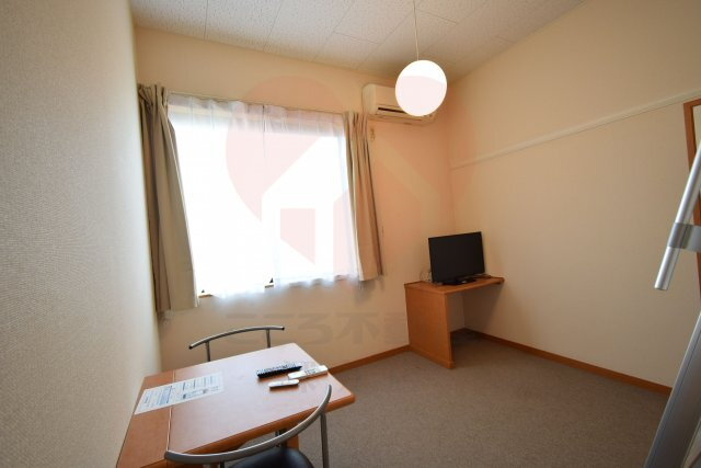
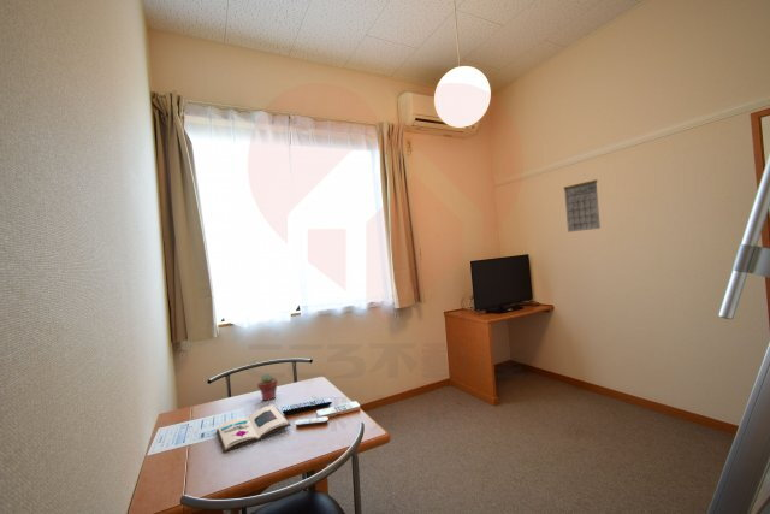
+ book (253, 425)
+ potted succulent (267, 385)
+ calendar (581, 201)
